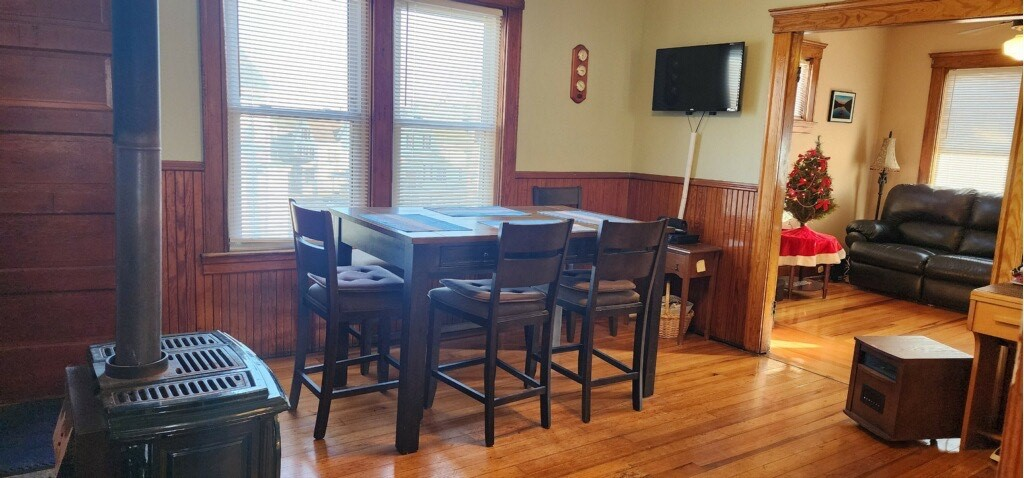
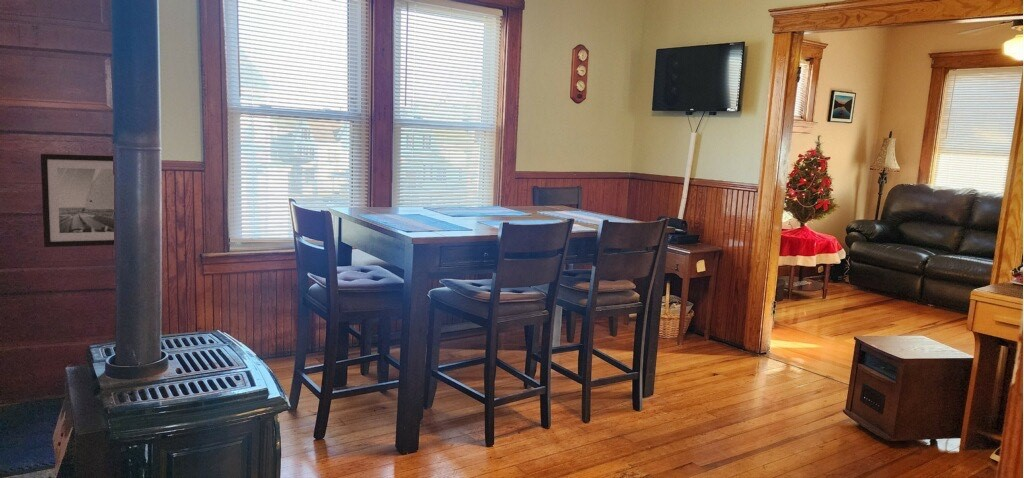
+ wall art (86, 200)
